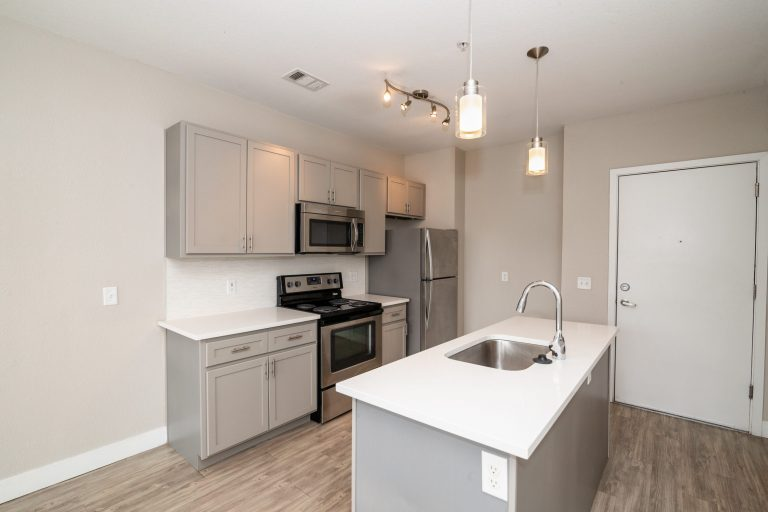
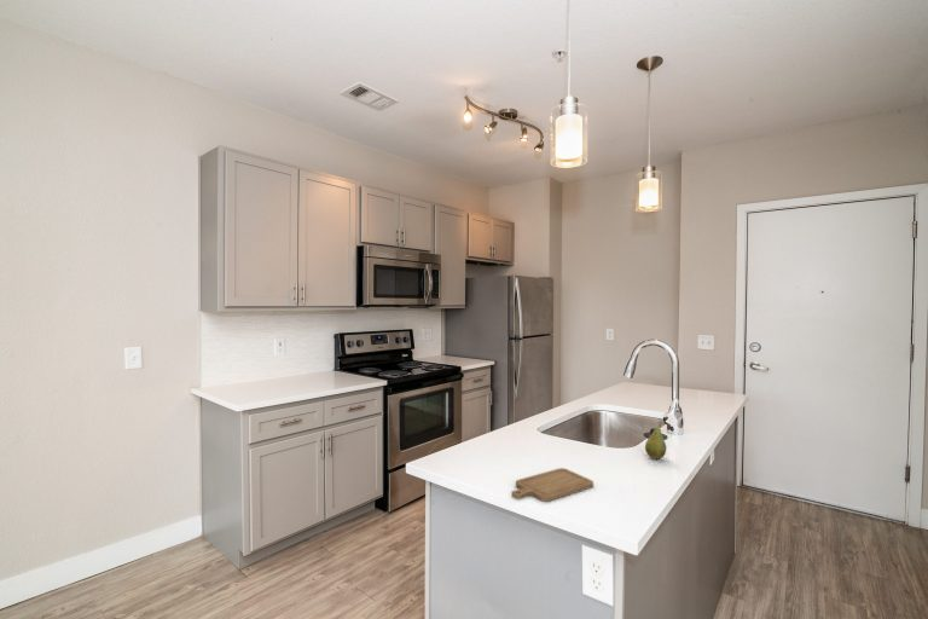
+ fruit (655, 440)
+ chopping board (547, 485)
